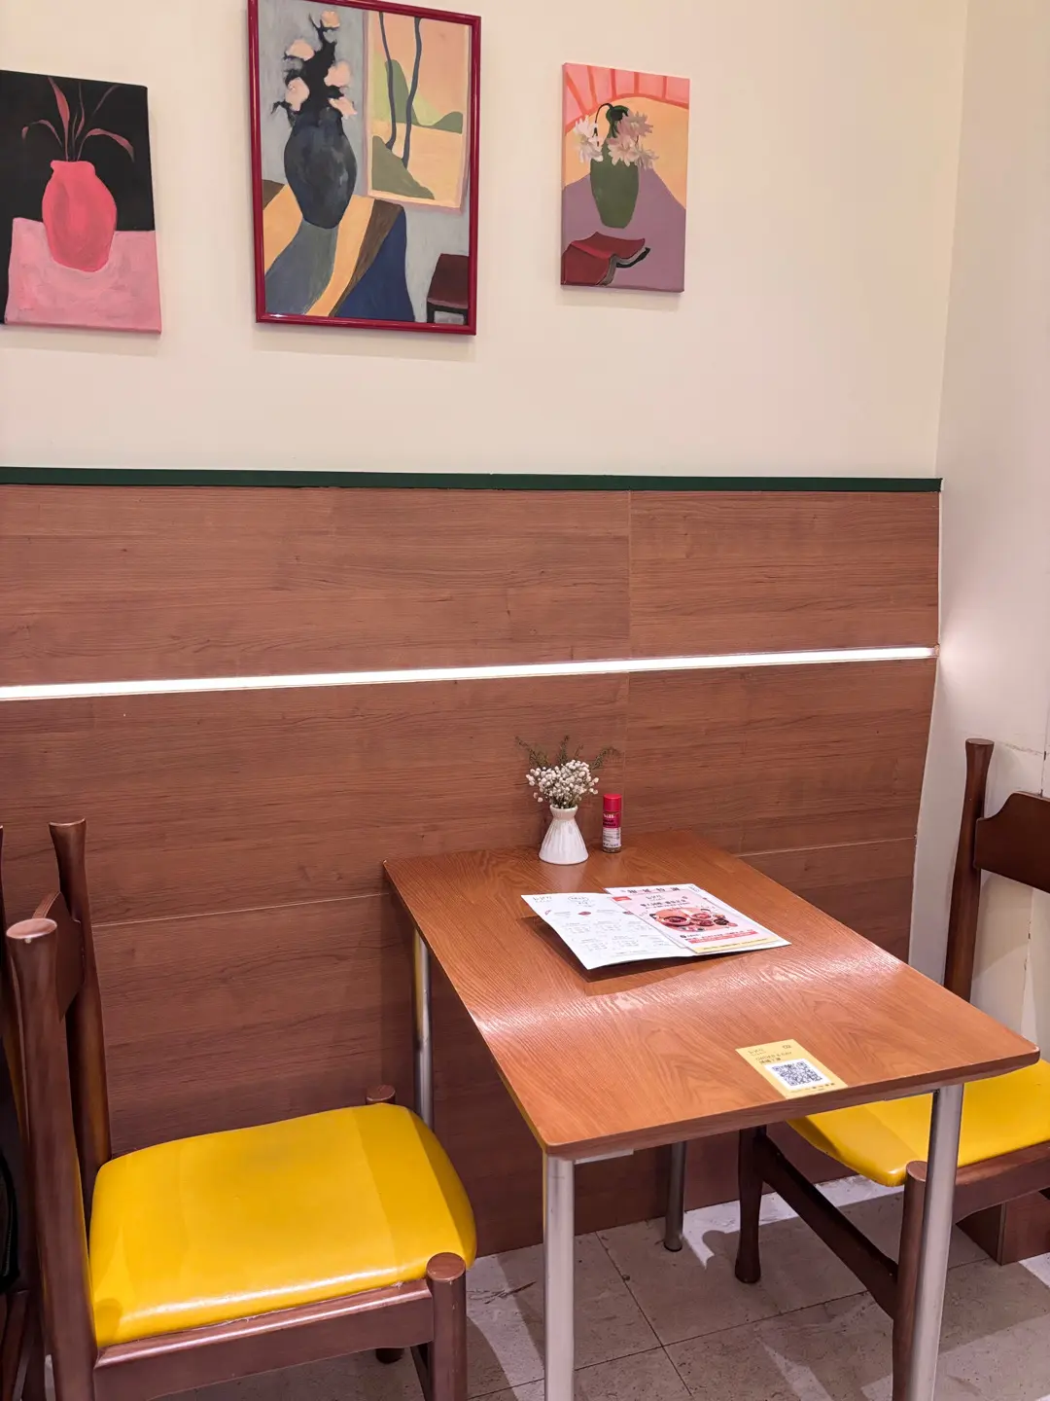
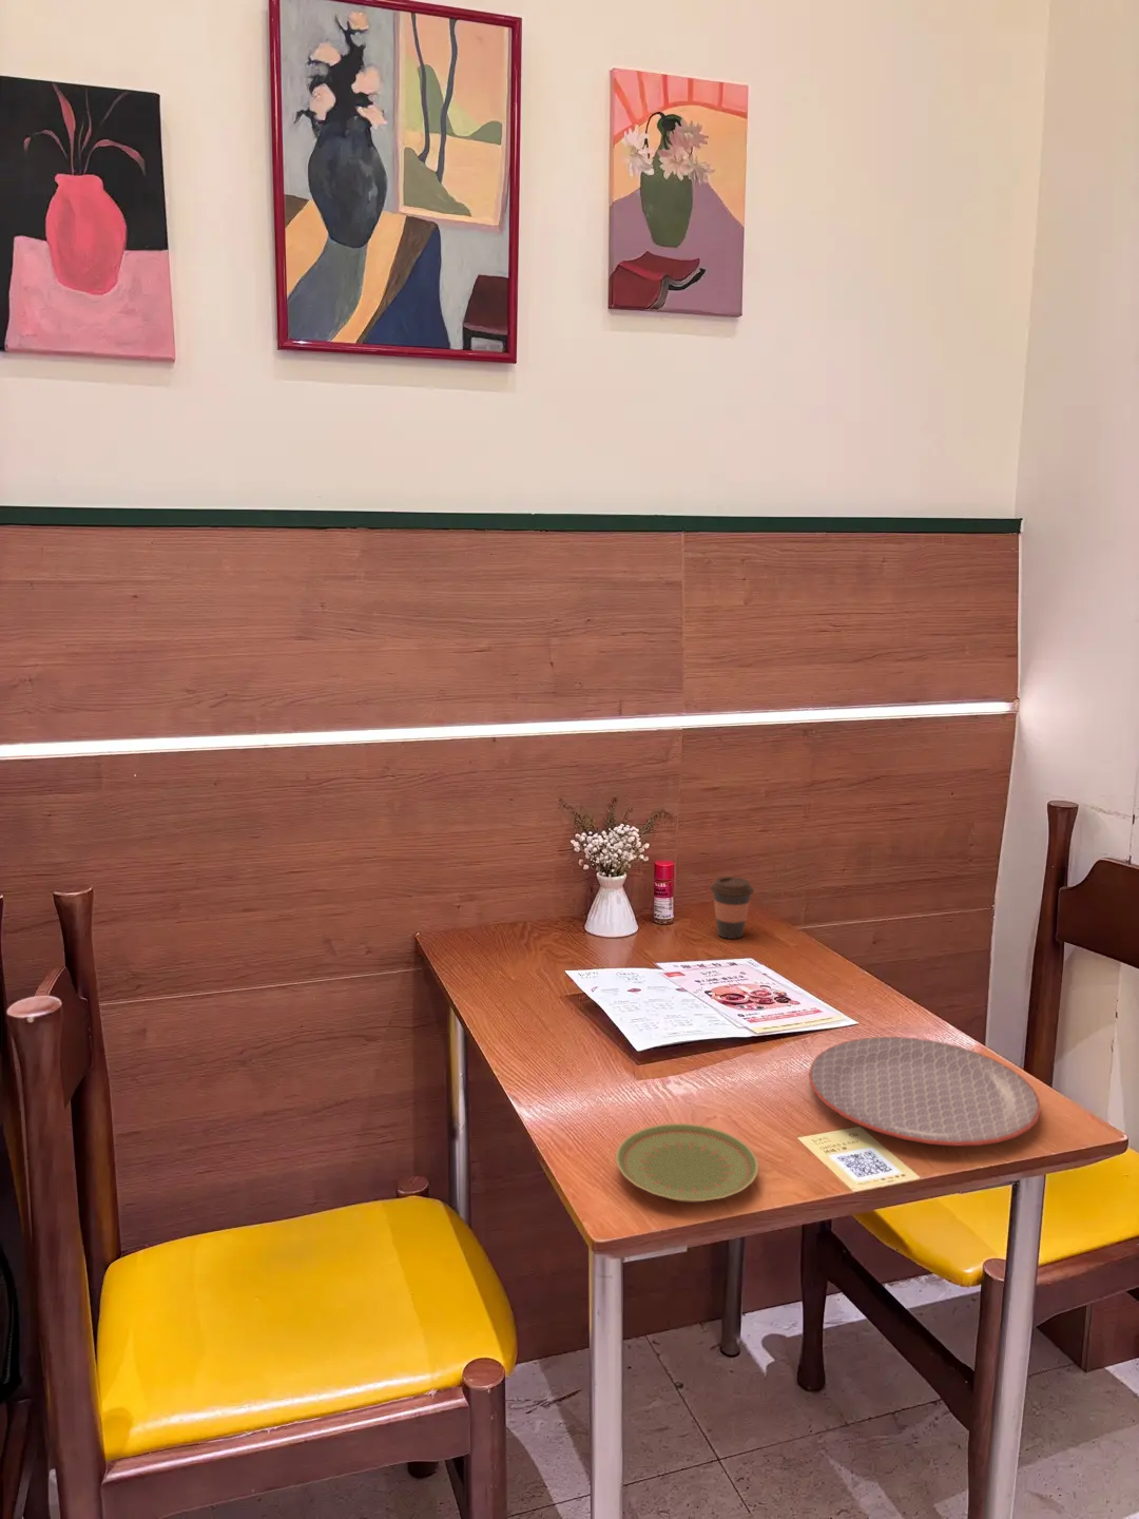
+ plate (686, 1166)
+ coffee cup (731, 908)
+ plate (921, 1093)
